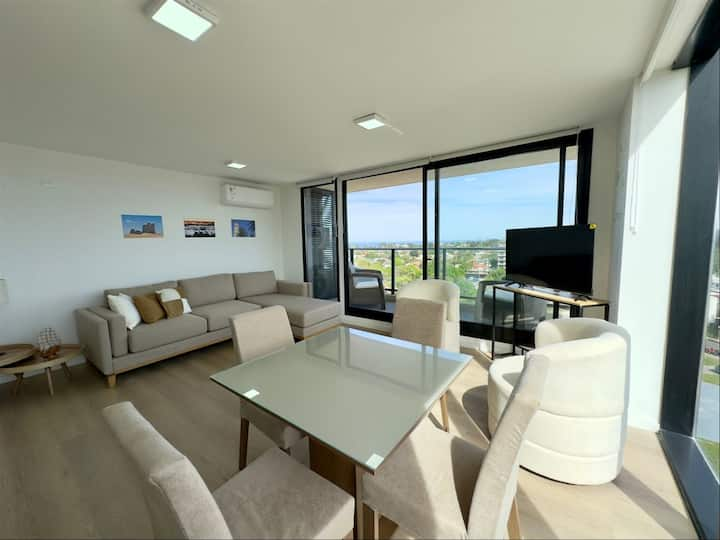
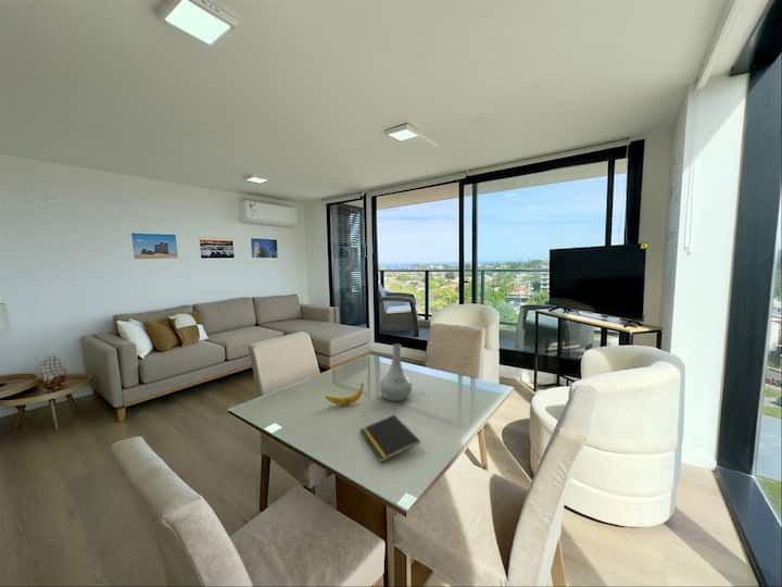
+ banana (344, 397)
+ vase (395, 371)
+ notepad (388, 435)
